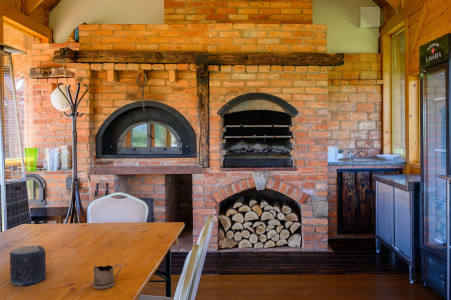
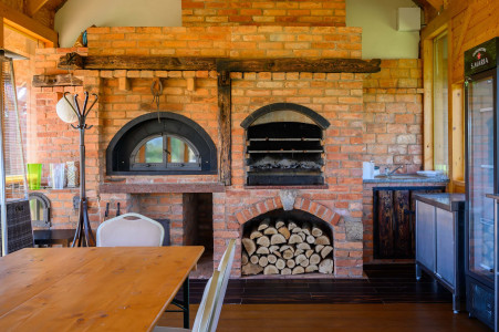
- candle (28, 264)
- tea glass holder (107, 273)
